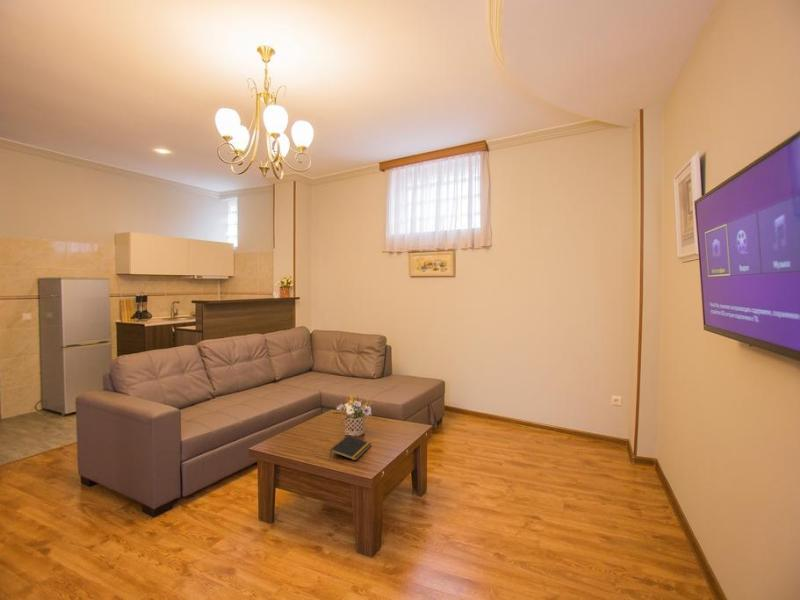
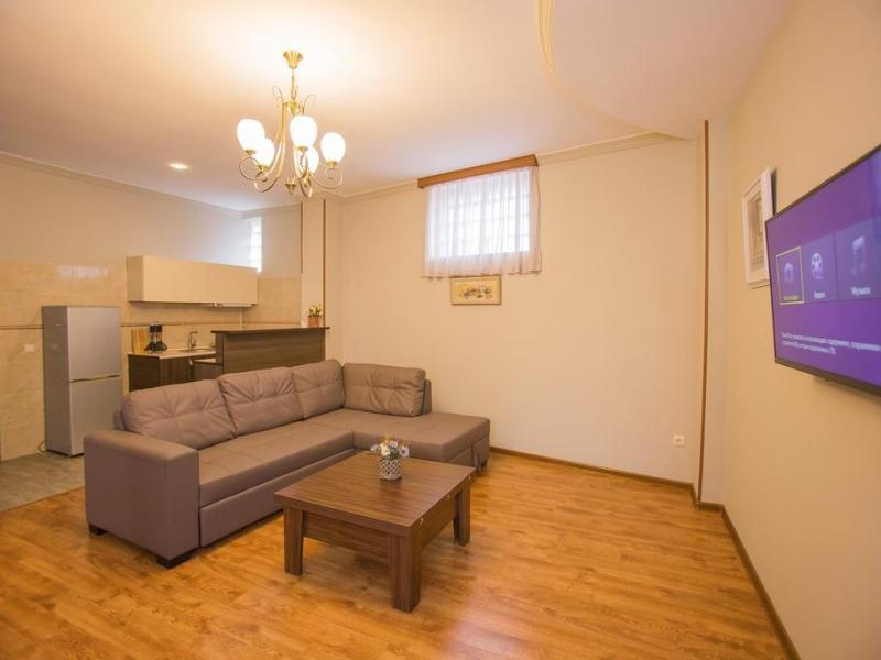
- notepad (351, 447)
